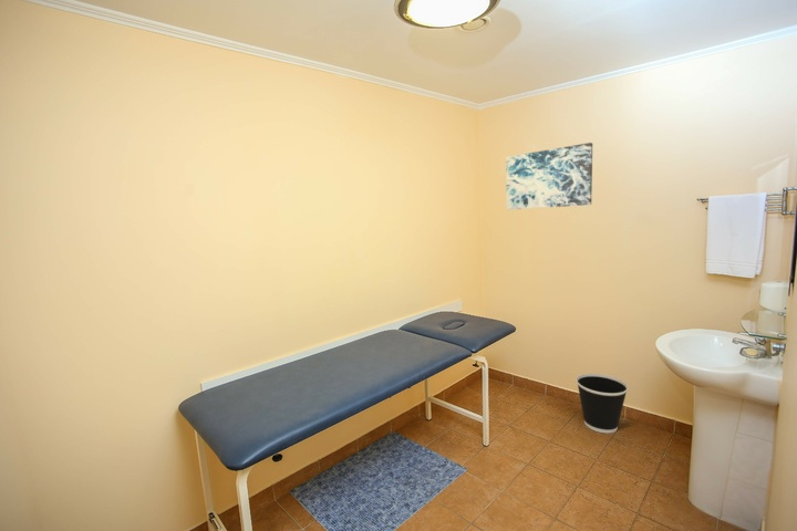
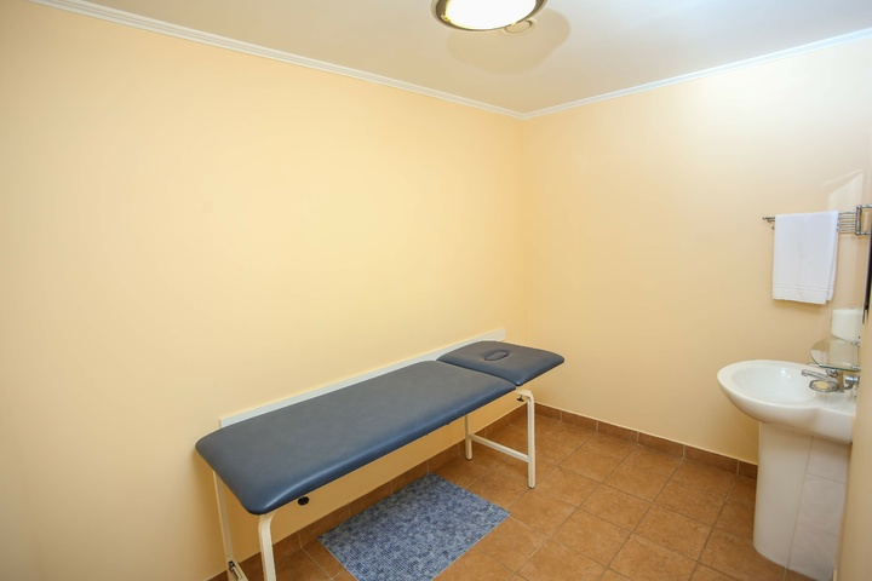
- wastebasket (600, 404)
- wall art (546, 179)
